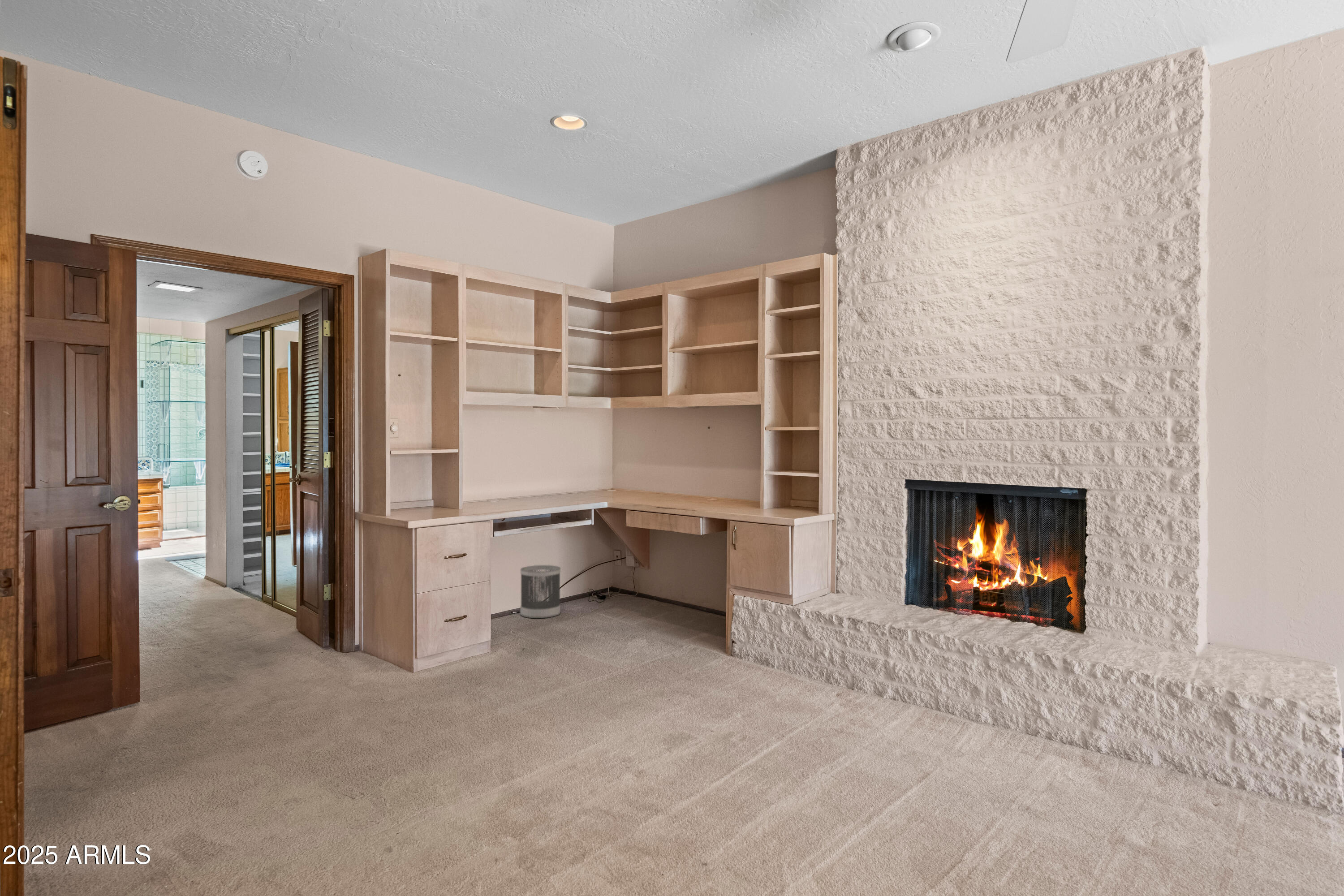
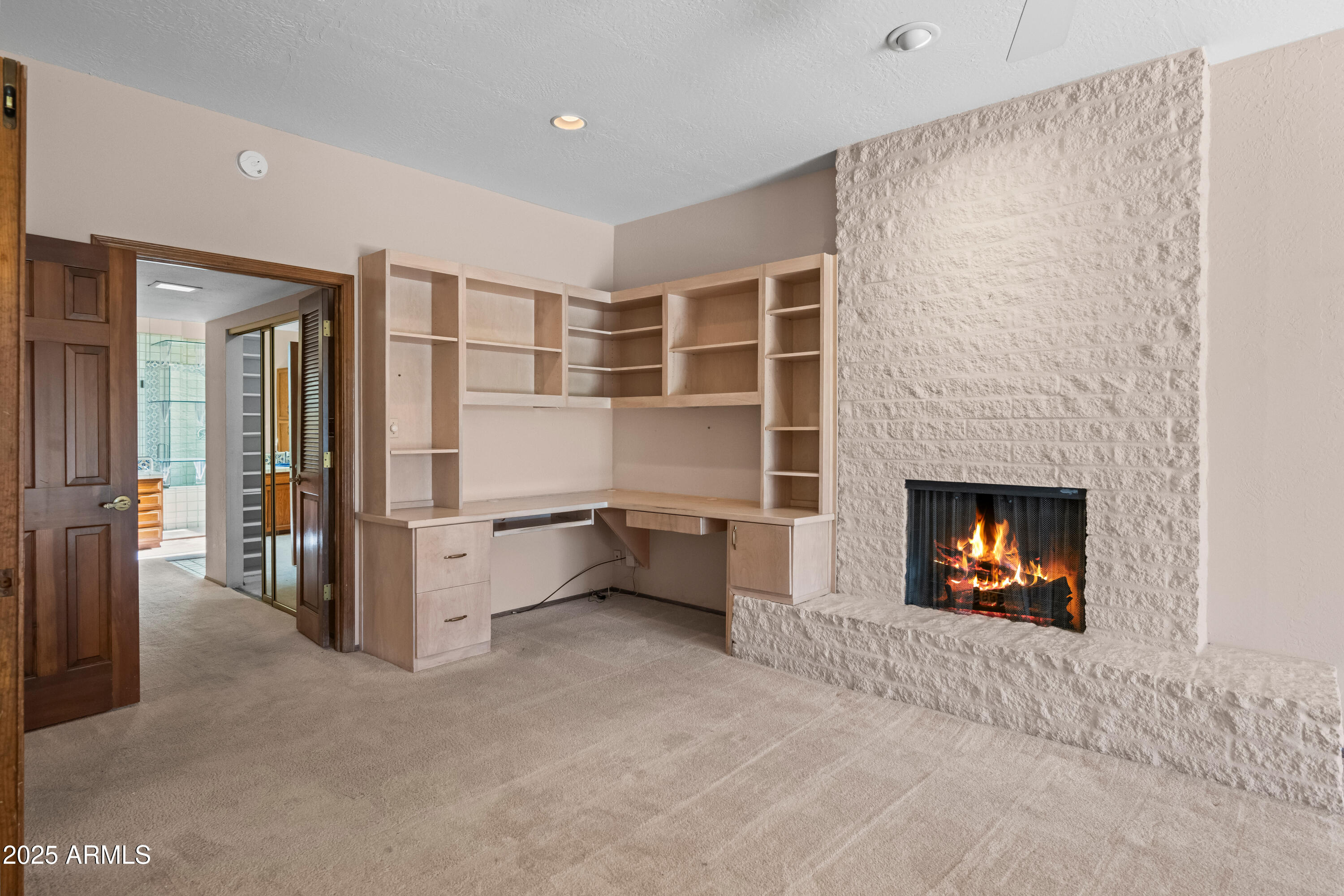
- wastebasket (540, 591)
